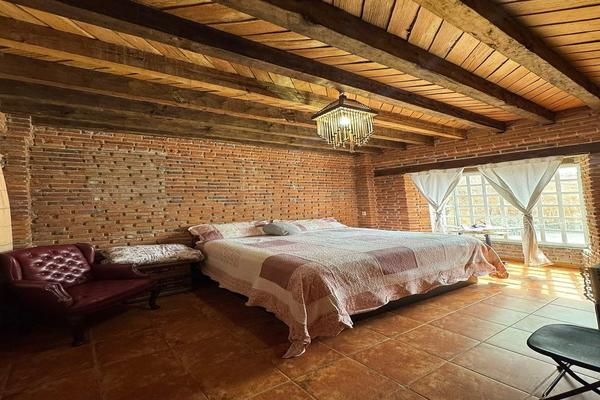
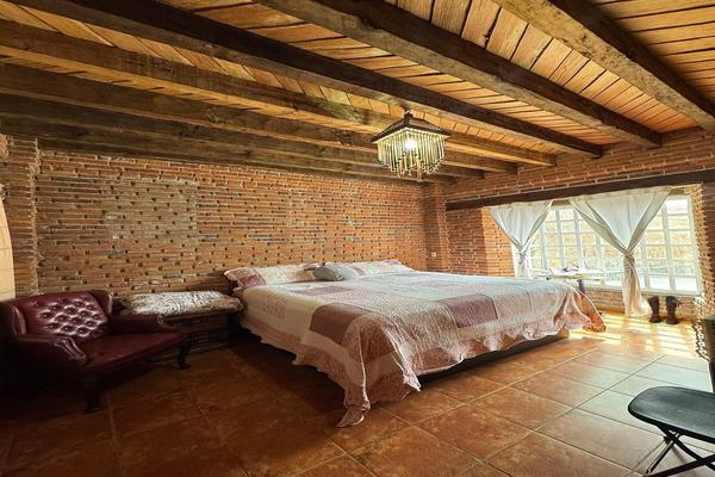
+ boots (666, 309)
